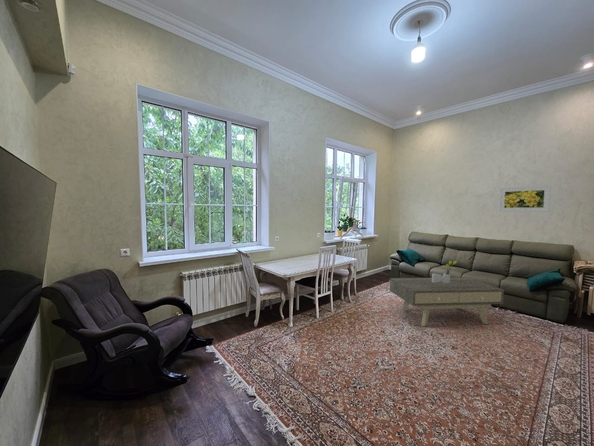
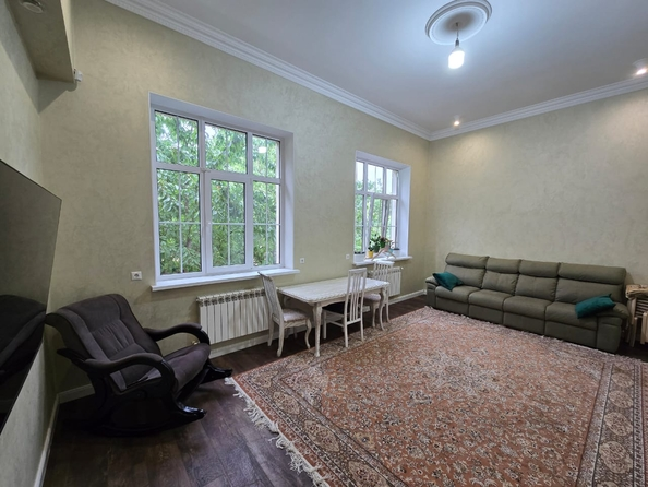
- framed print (523, 199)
- coffee table (443, 300)
- bouquet (444, 273)
